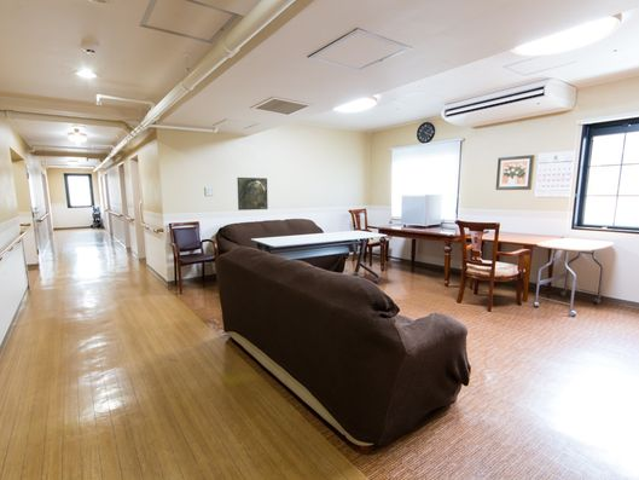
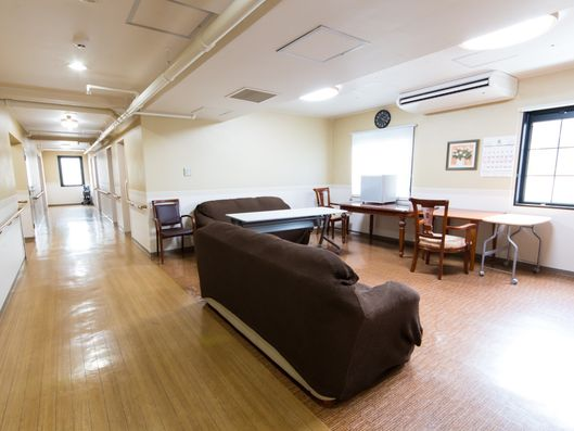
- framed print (252, 193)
